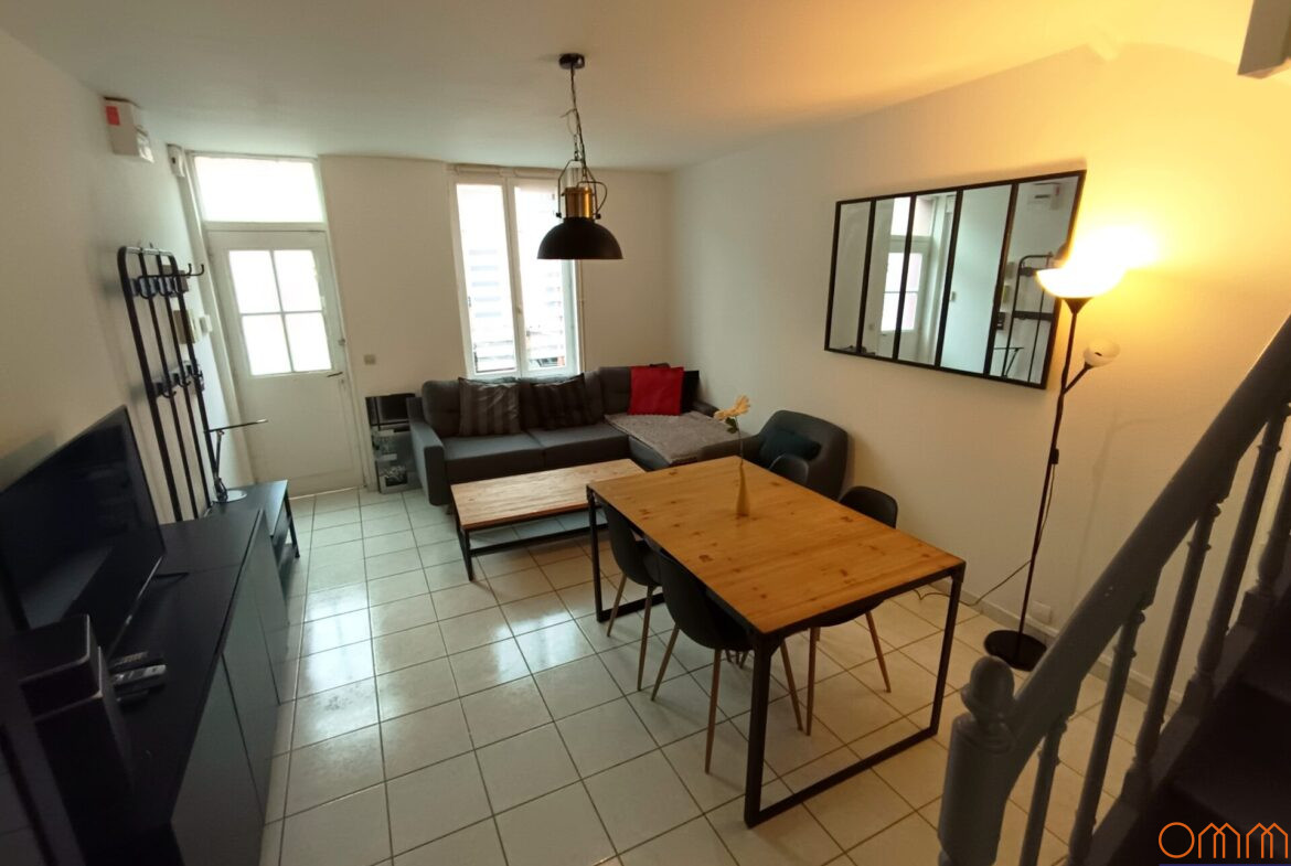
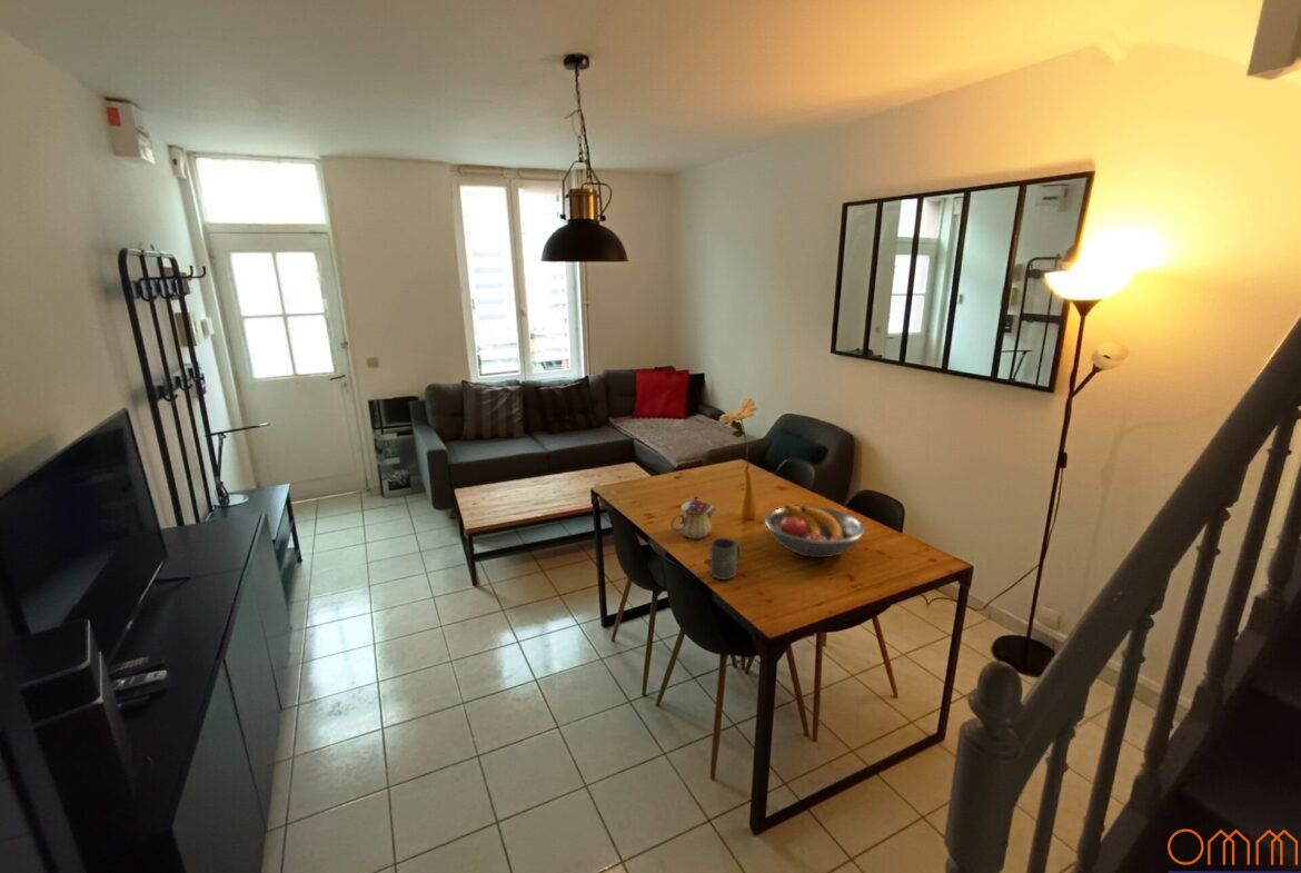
+ teapot (693, 515)
+ fruit bowl (813, 532)
+ mug (726, 557)
